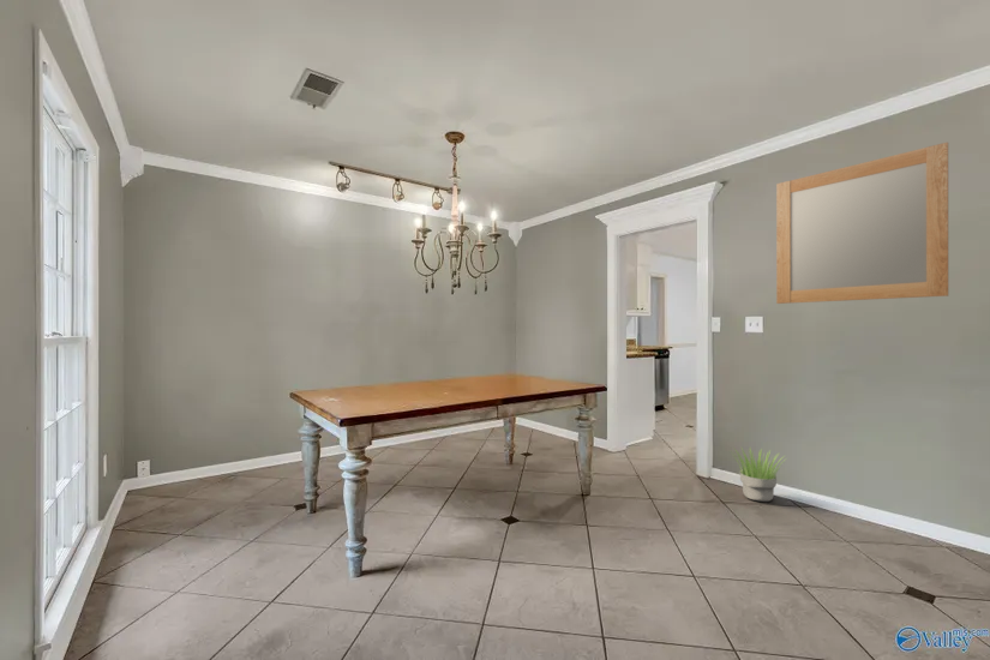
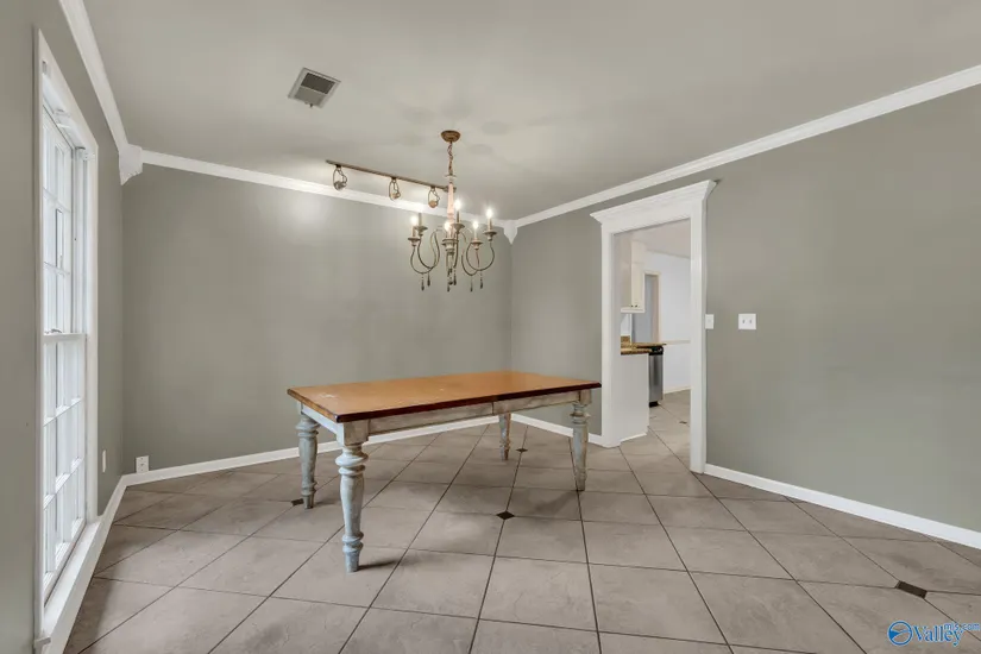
- potted plant (757, 475)
- home mirror (852, 233)
